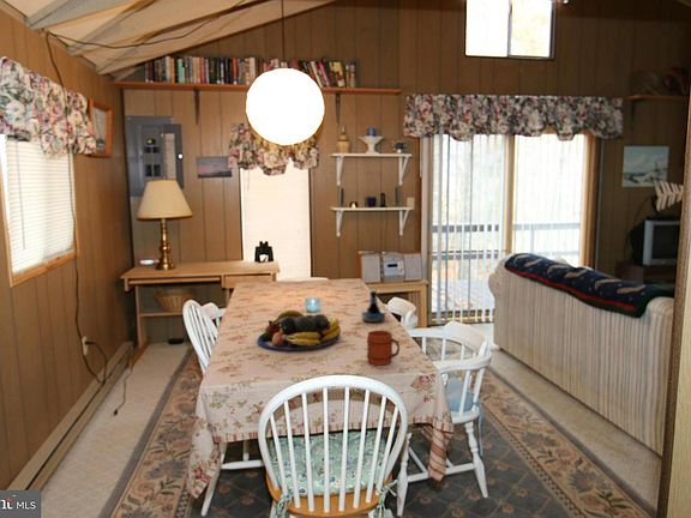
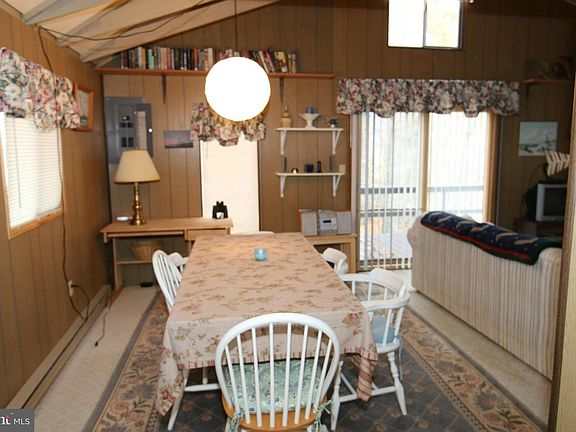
- tequila bottle (373, 306)
- fruit bowl (298, 324)
- mug (383, 347)
